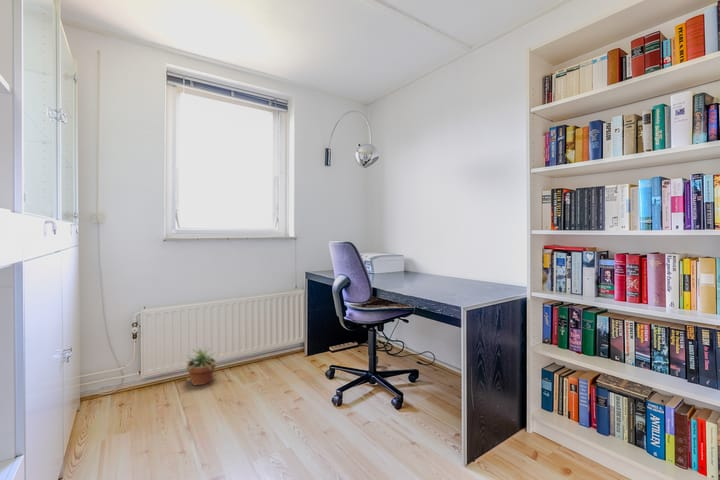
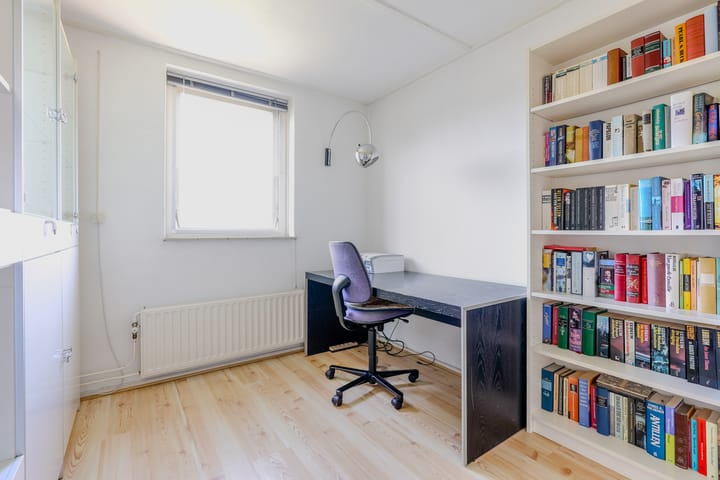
- potted plant (202, 364)
